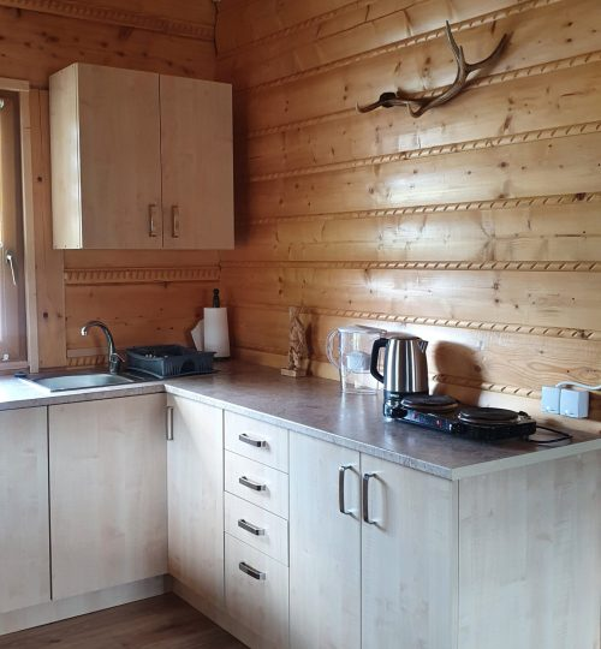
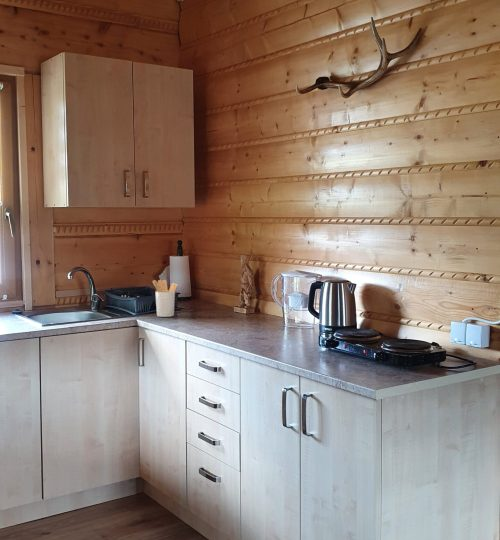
+ utensil holder (163, 297)
